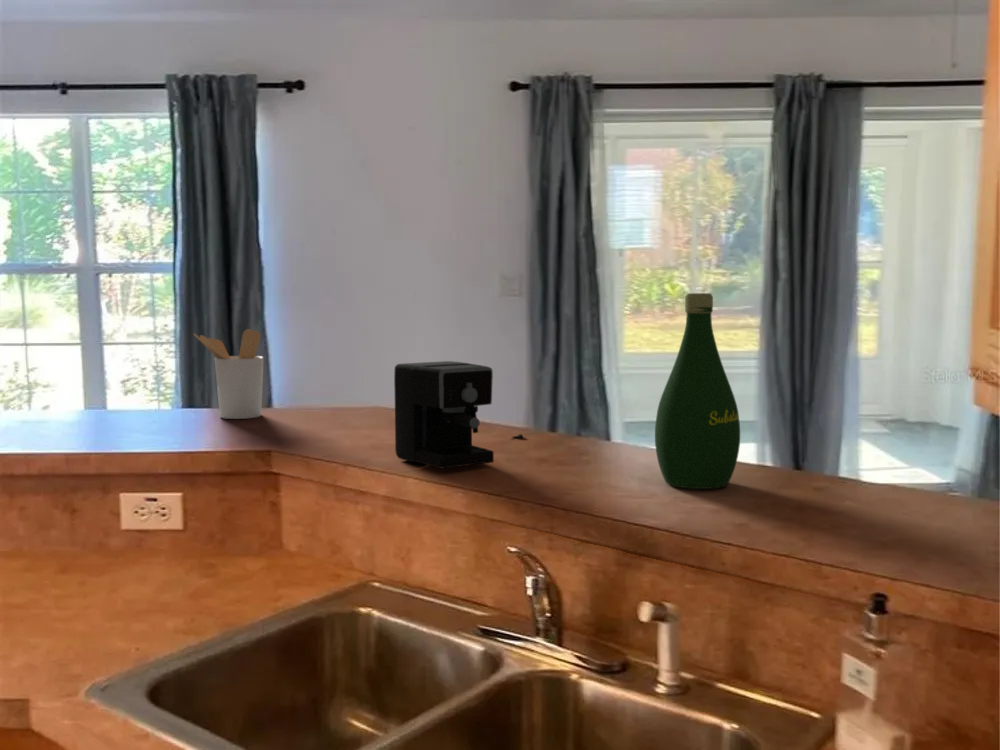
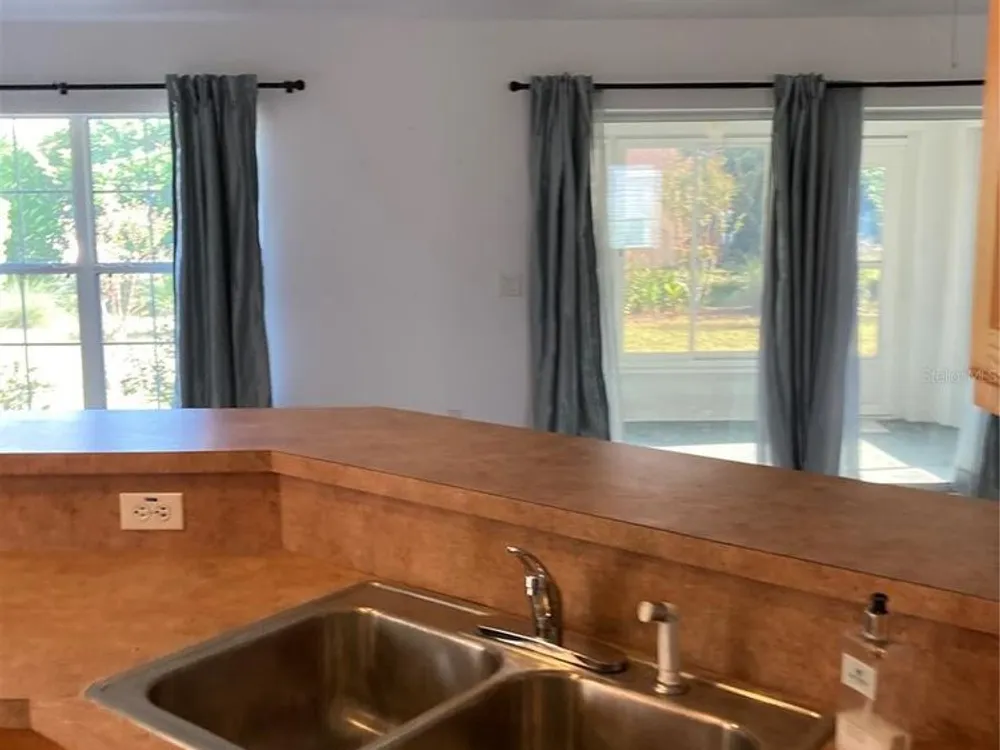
- bottle (697, 389)
- utensil holder (228, 373)
- coffee maker (484, 404)
